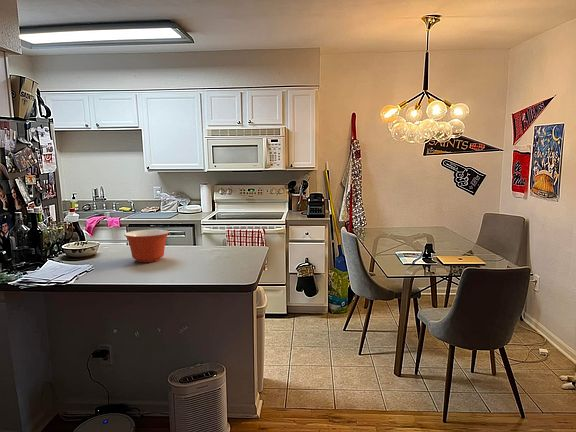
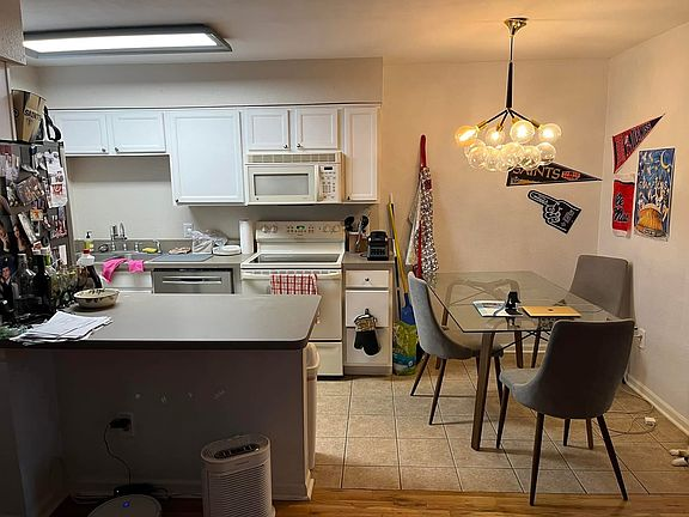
- mixing bowl (147, 246)
